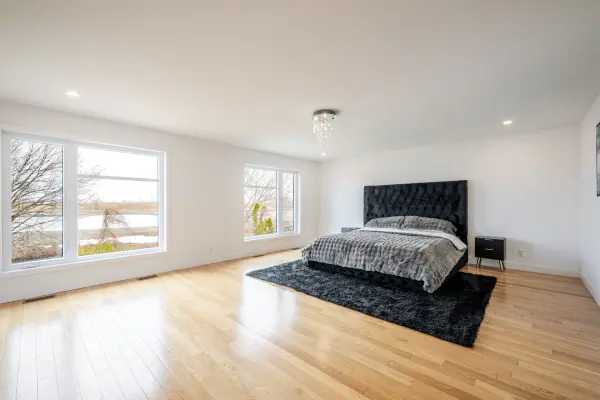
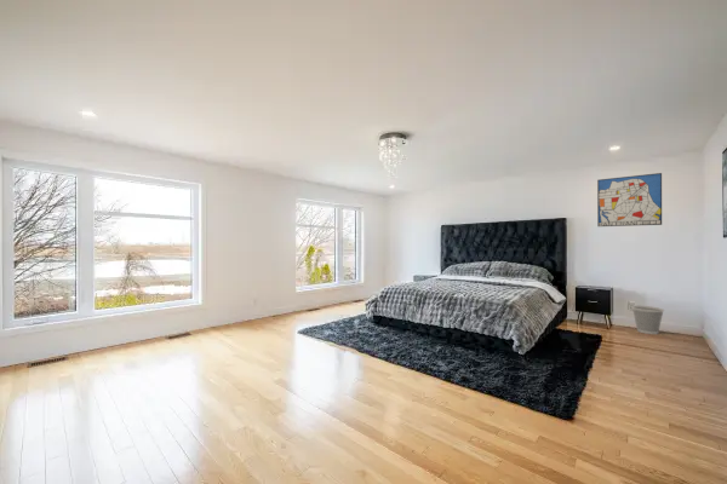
+ wall art (628, 201)
+ wastebasket (647, 319)
